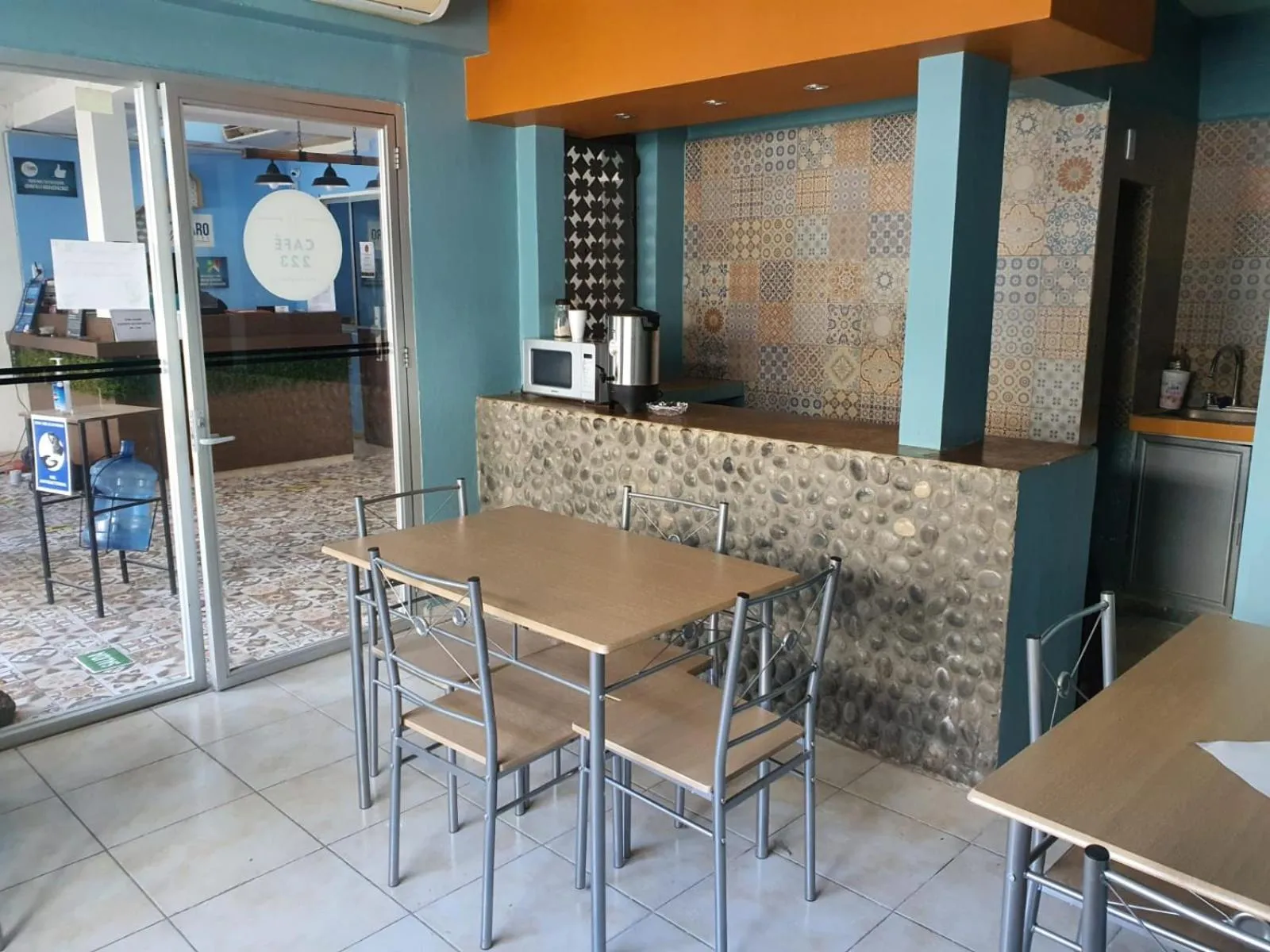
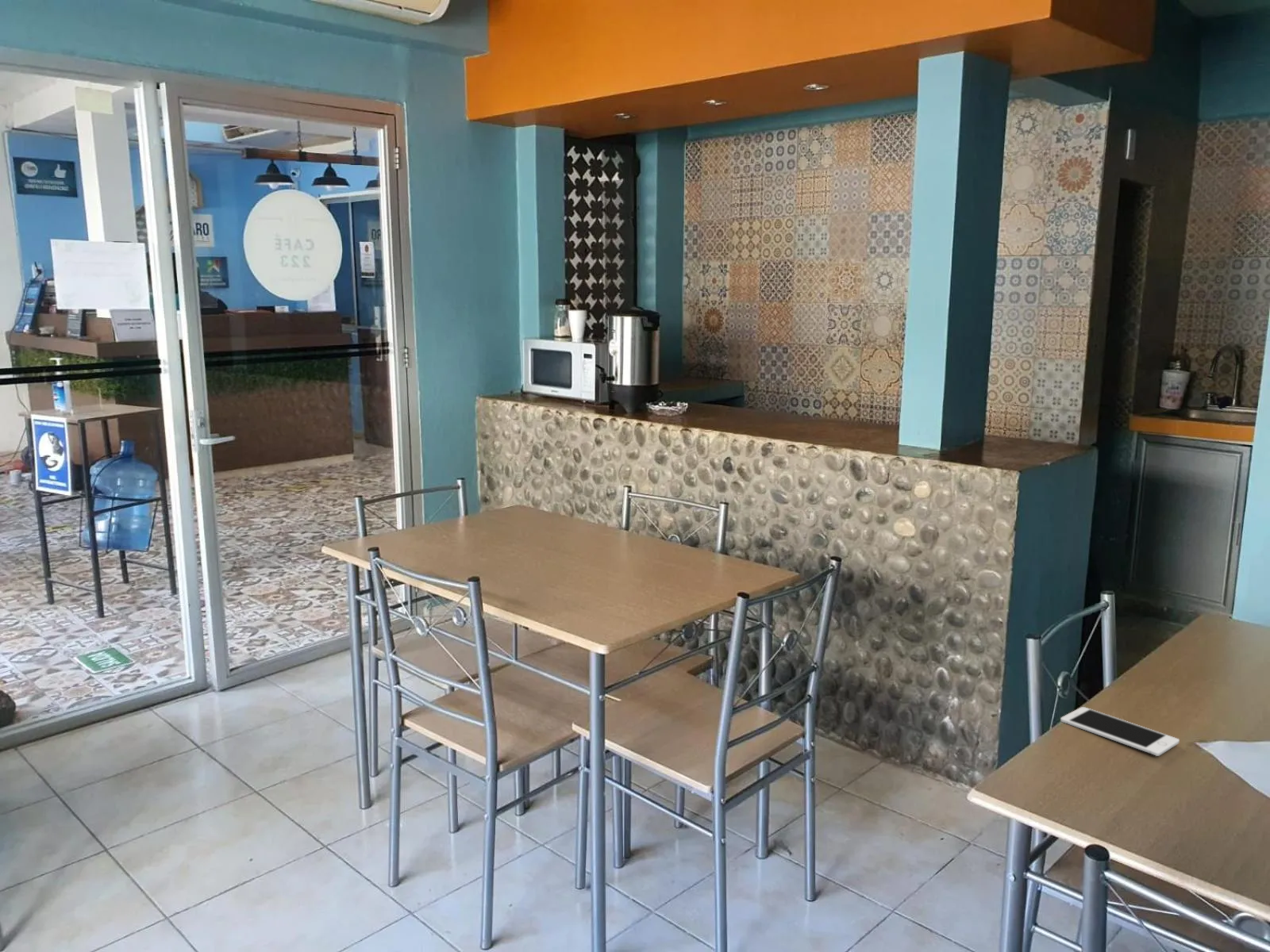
+ cell phone (1118, 730)
